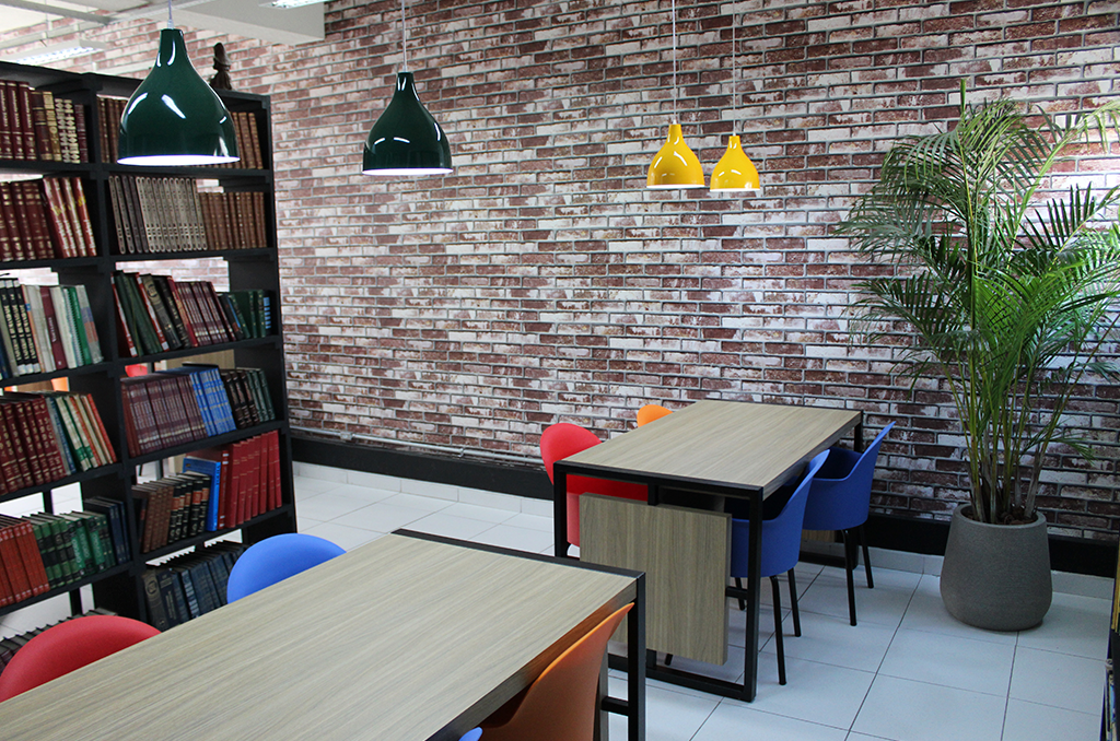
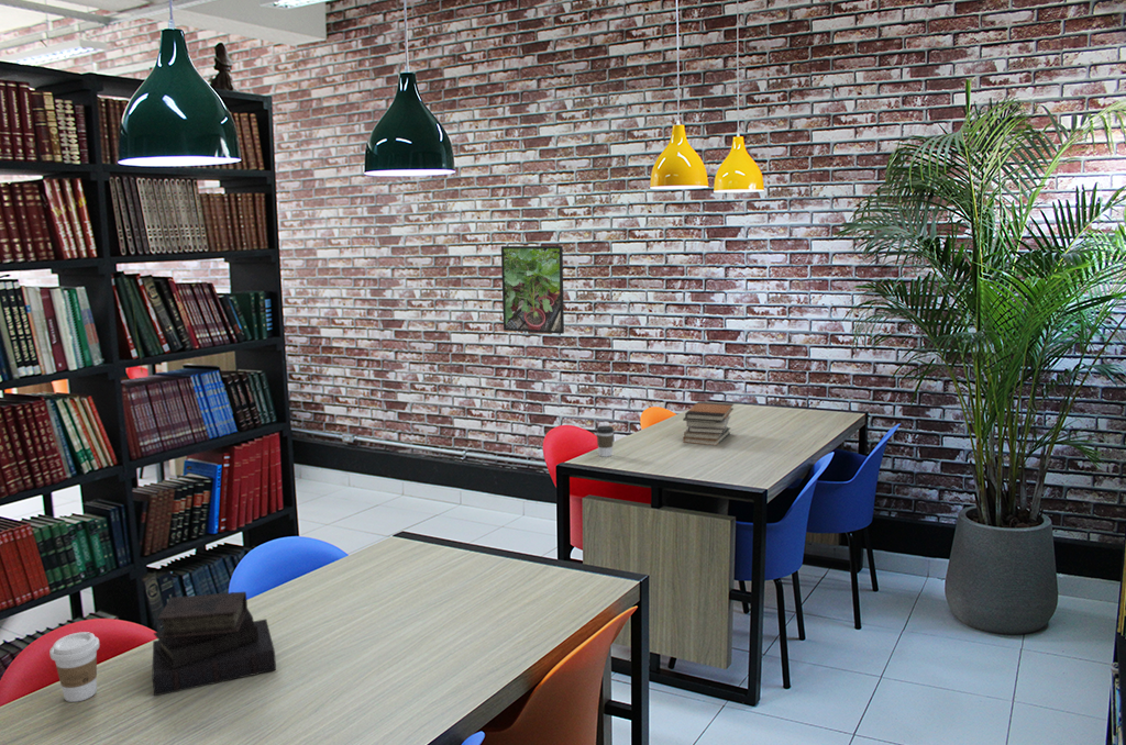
+ book stack (708, 422)
+ coffee cup (605, 441)
+ diary (211, 632)
+ coffee cup (77, 667)
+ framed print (532, 289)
